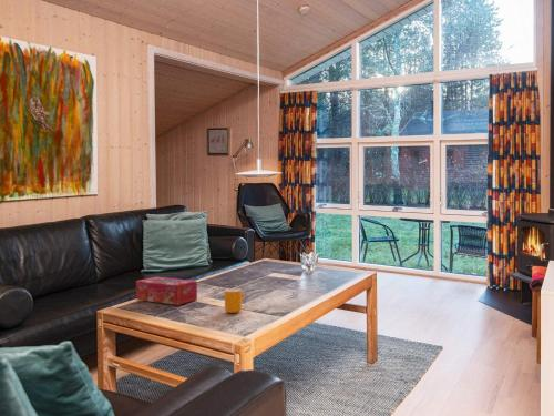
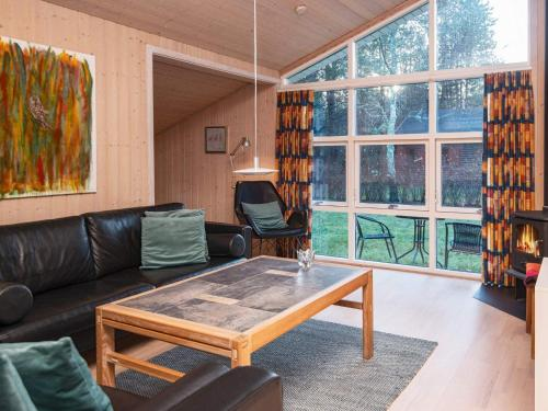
- tissue box (166, 290)
- mug (235, 300)
